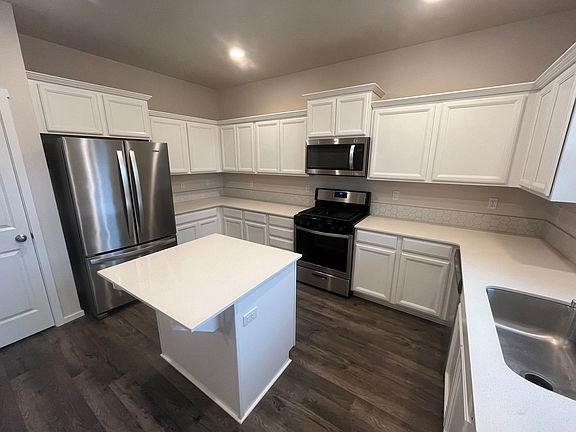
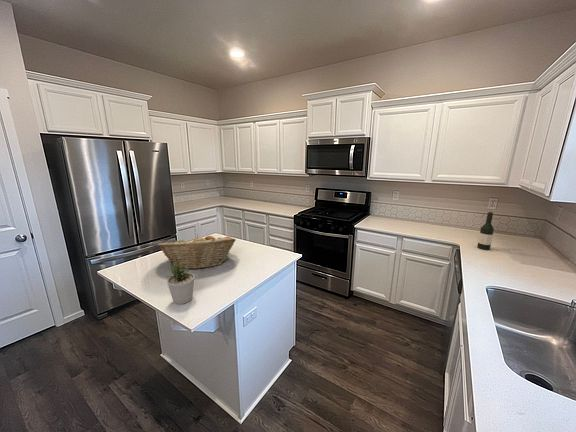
+ fruit basket (198, 247)
+ wine bottle (487, 230)
+ potted plant (181, 280)
